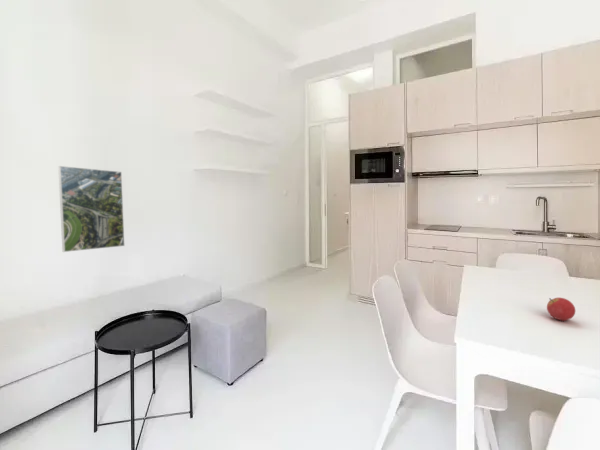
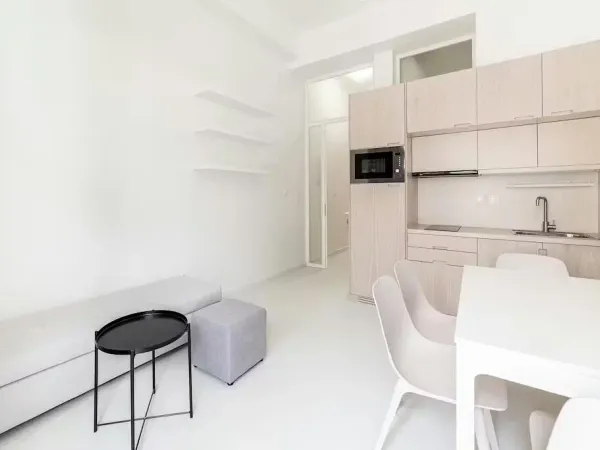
- fruit (560, 308)
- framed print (93, 209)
